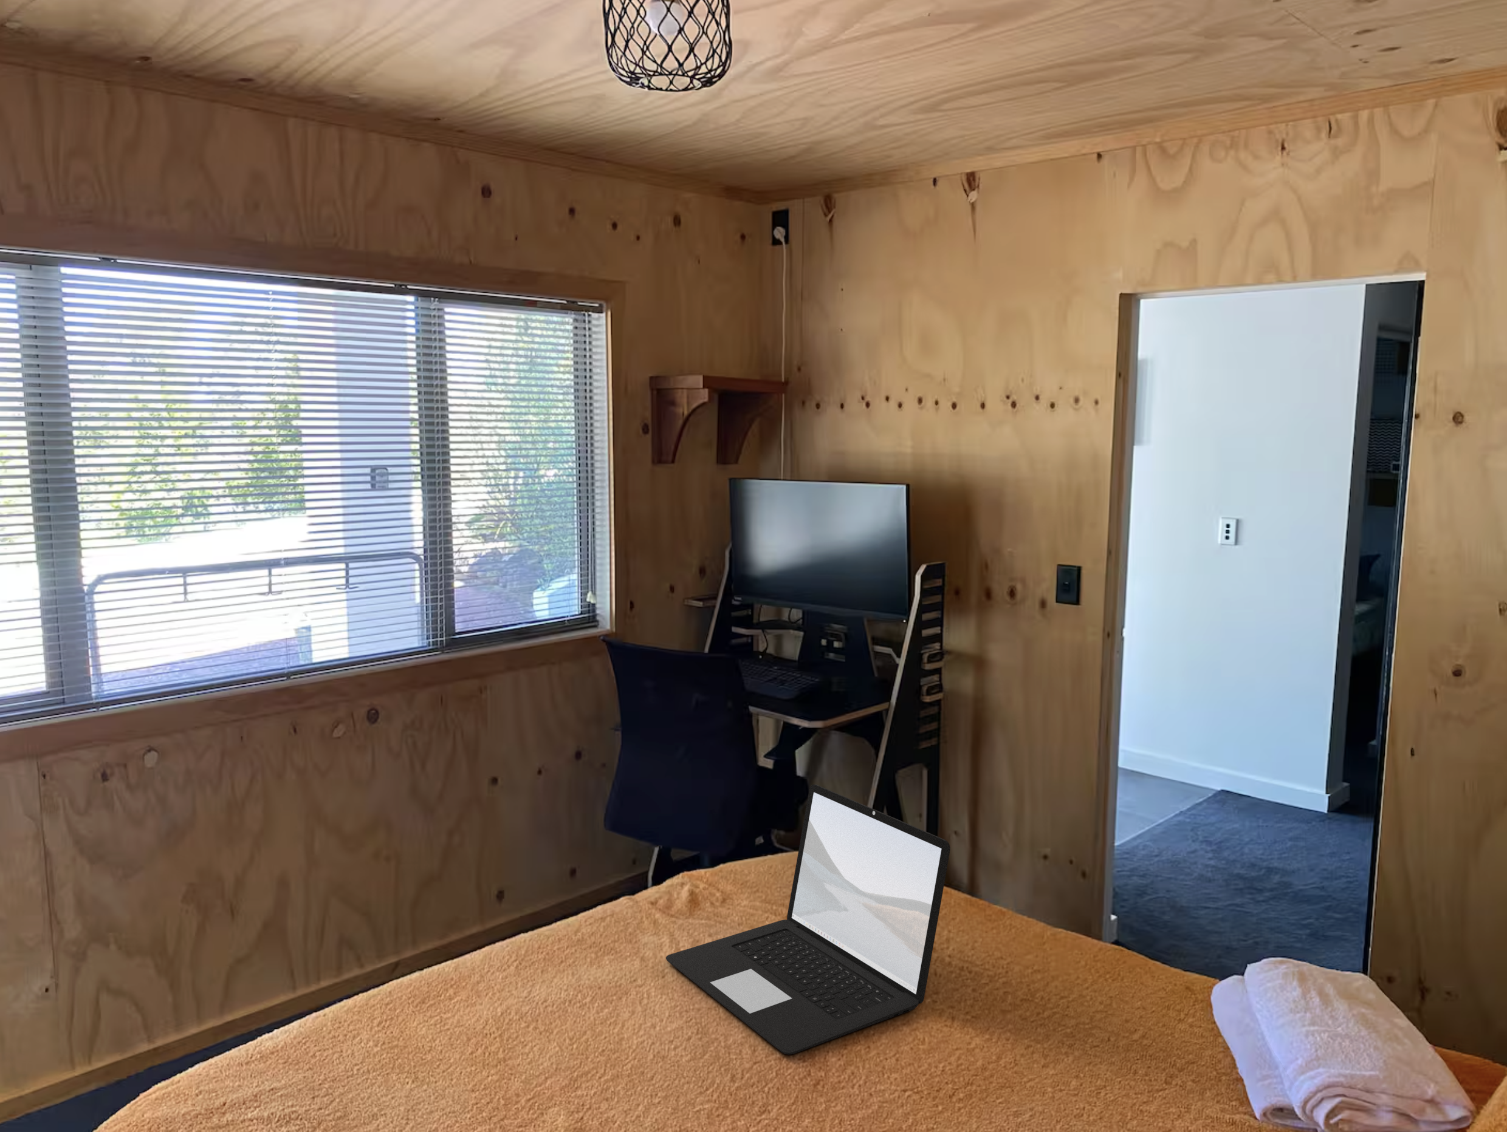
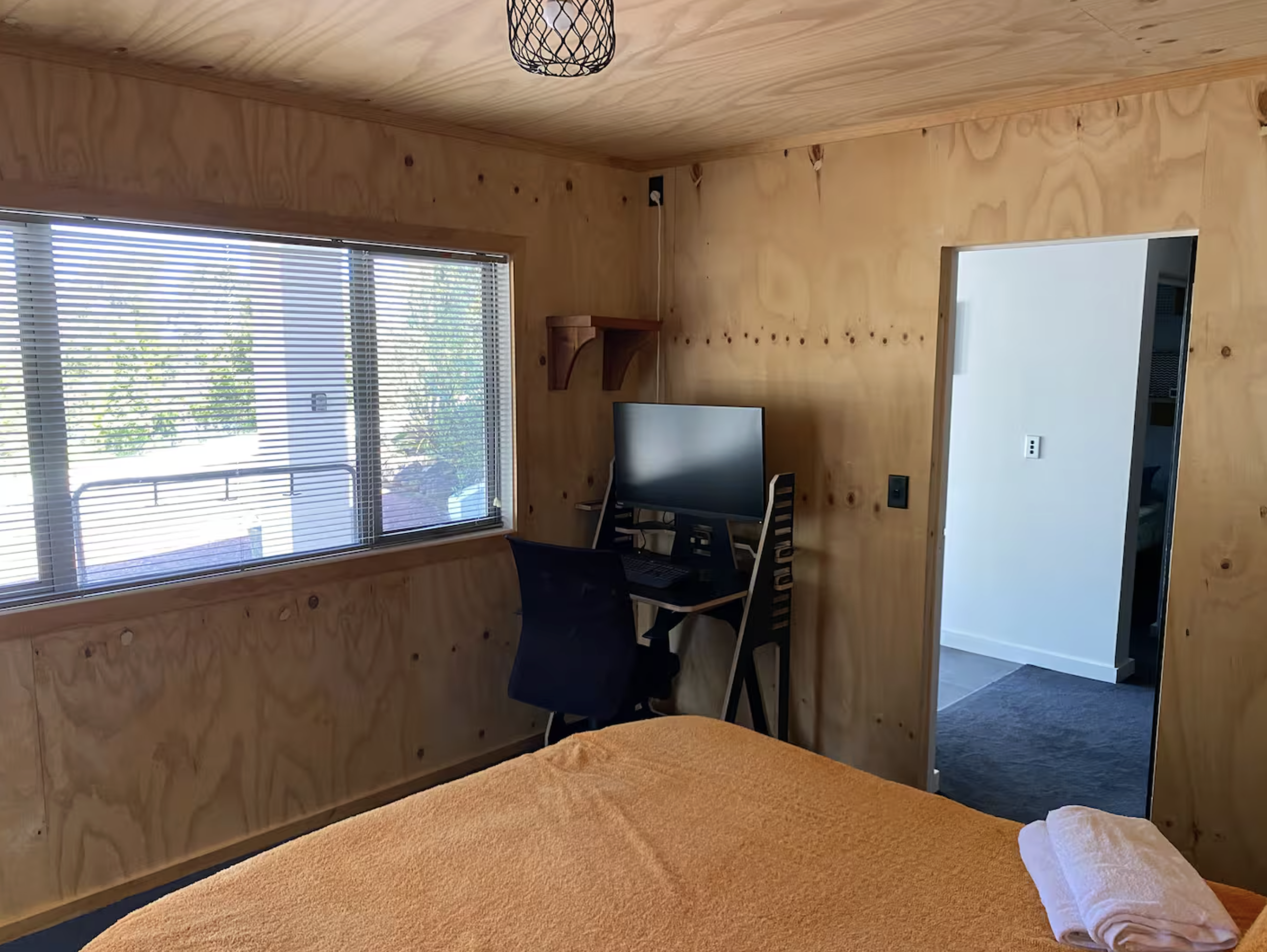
- laptop (800, 904)
